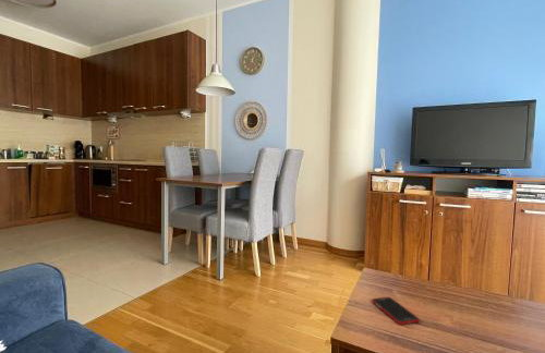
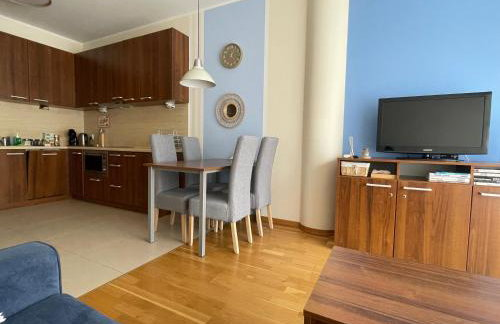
- cell phone (393, 309)
